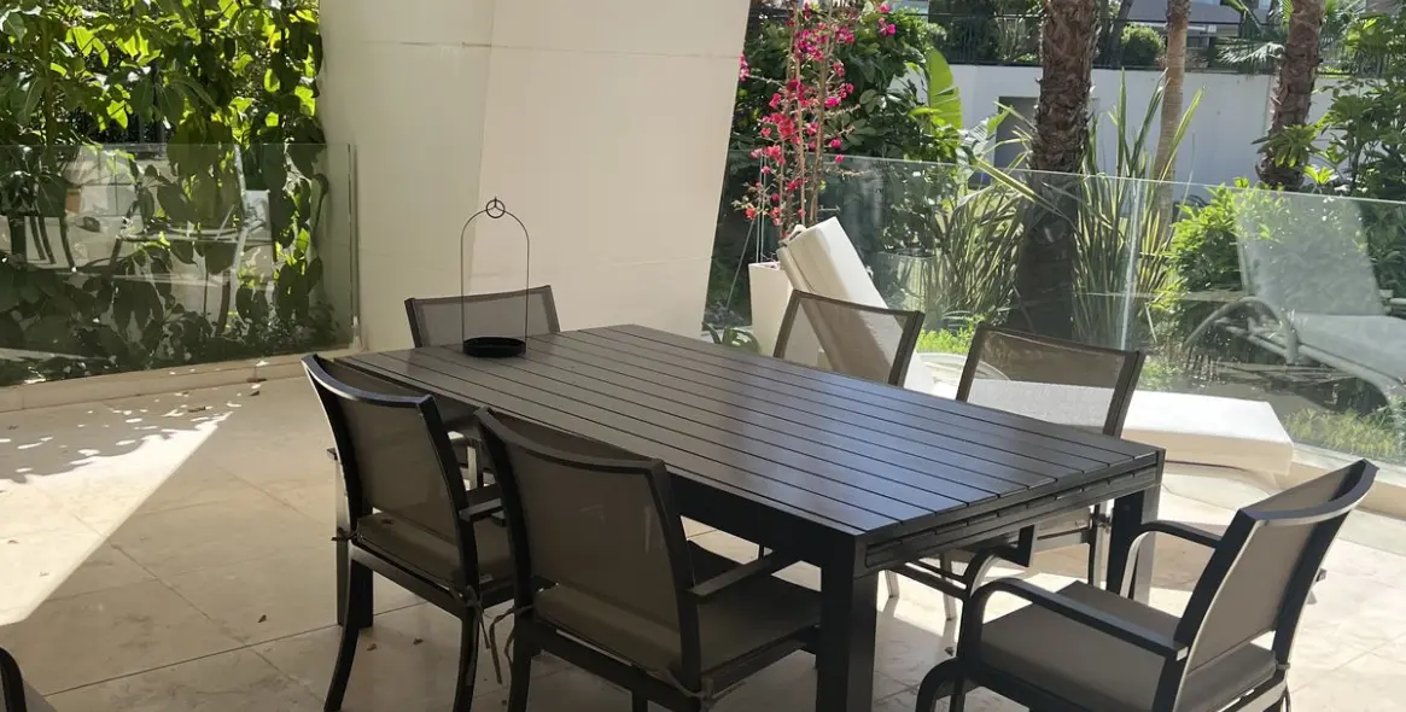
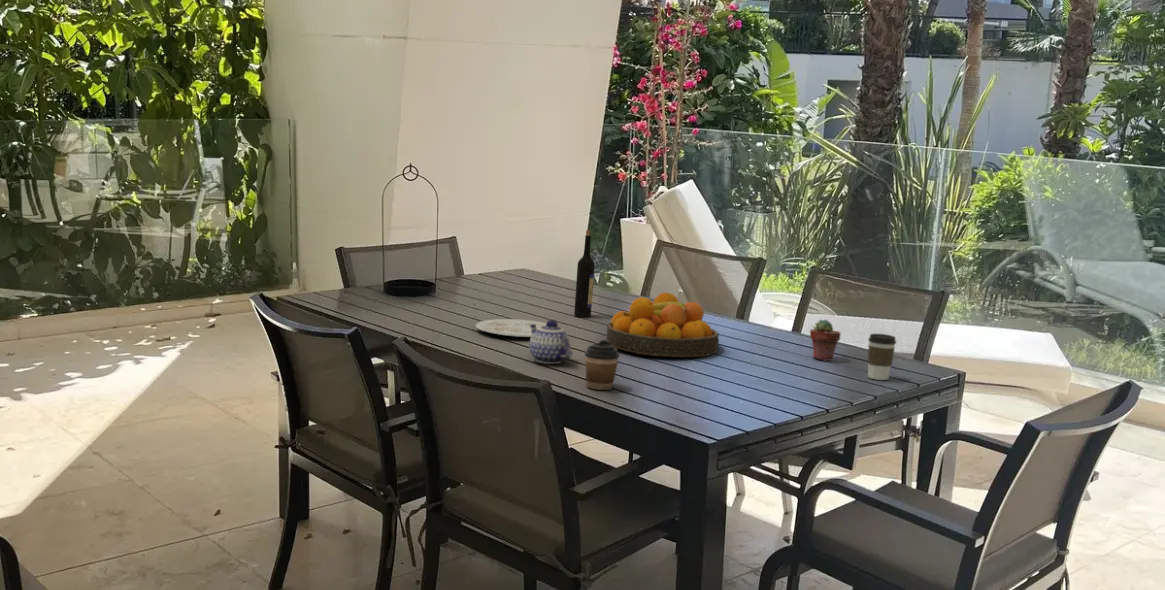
+ wine bottle (585, 273)
+ coffee cup (880, 356)
+ plate (518, 328)
+ teapot (549, 340)
+ fruit bowl (663, 321)
+ coffee cup (601, 364)
+ potted succulent (824, 338)
